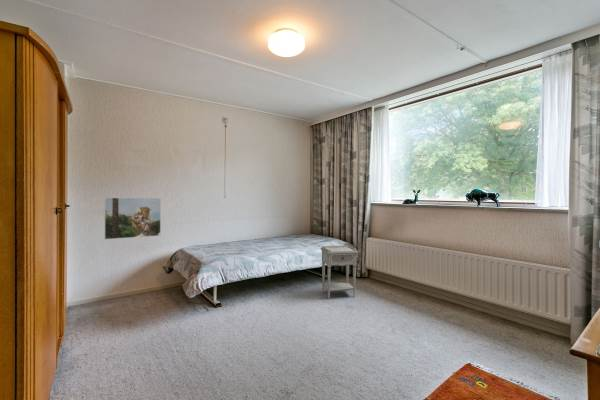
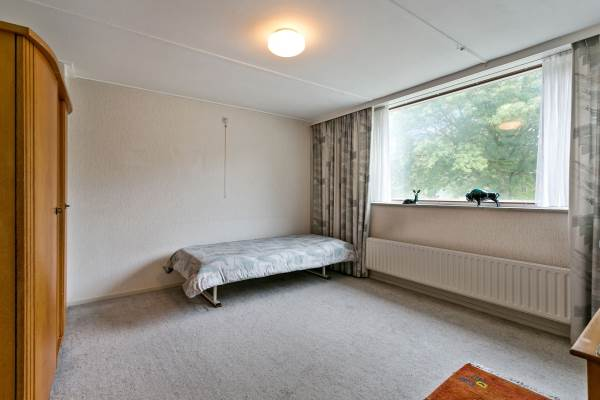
- nightstand (339, 265)
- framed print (133, 217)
